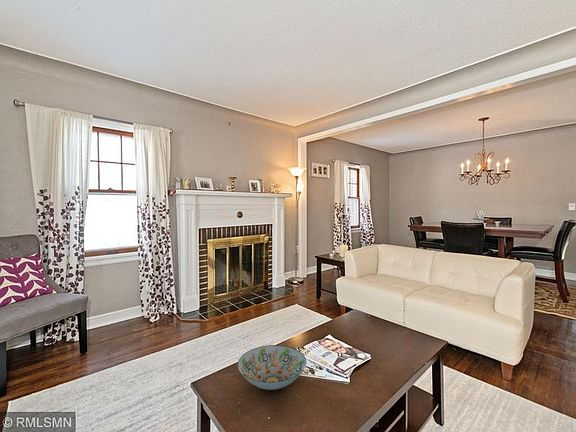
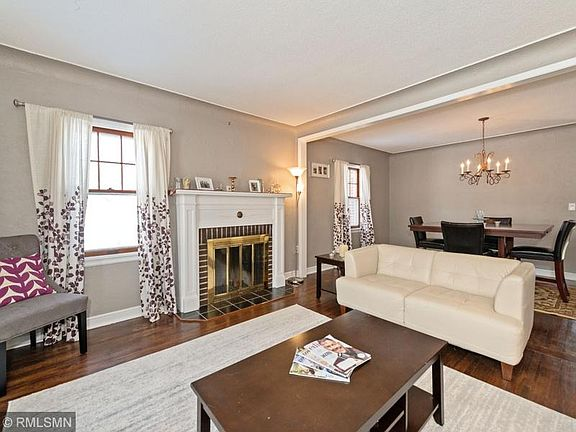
- decorative bowl (272, 371)
